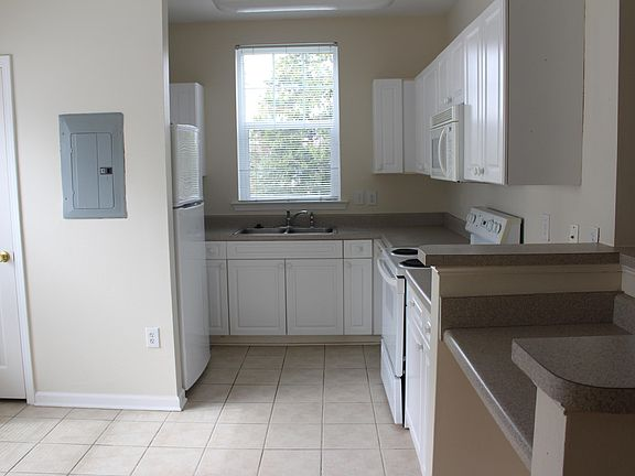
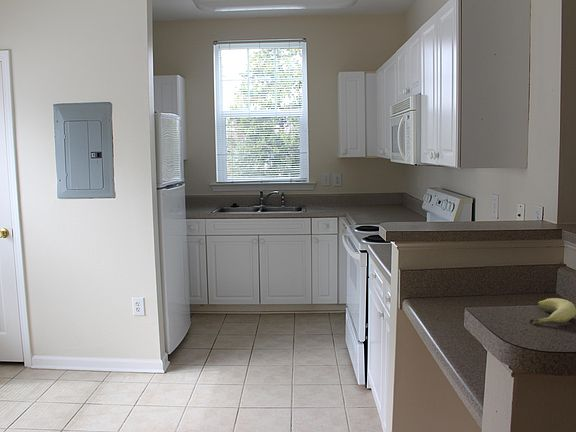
+ fruit (553, 309)
